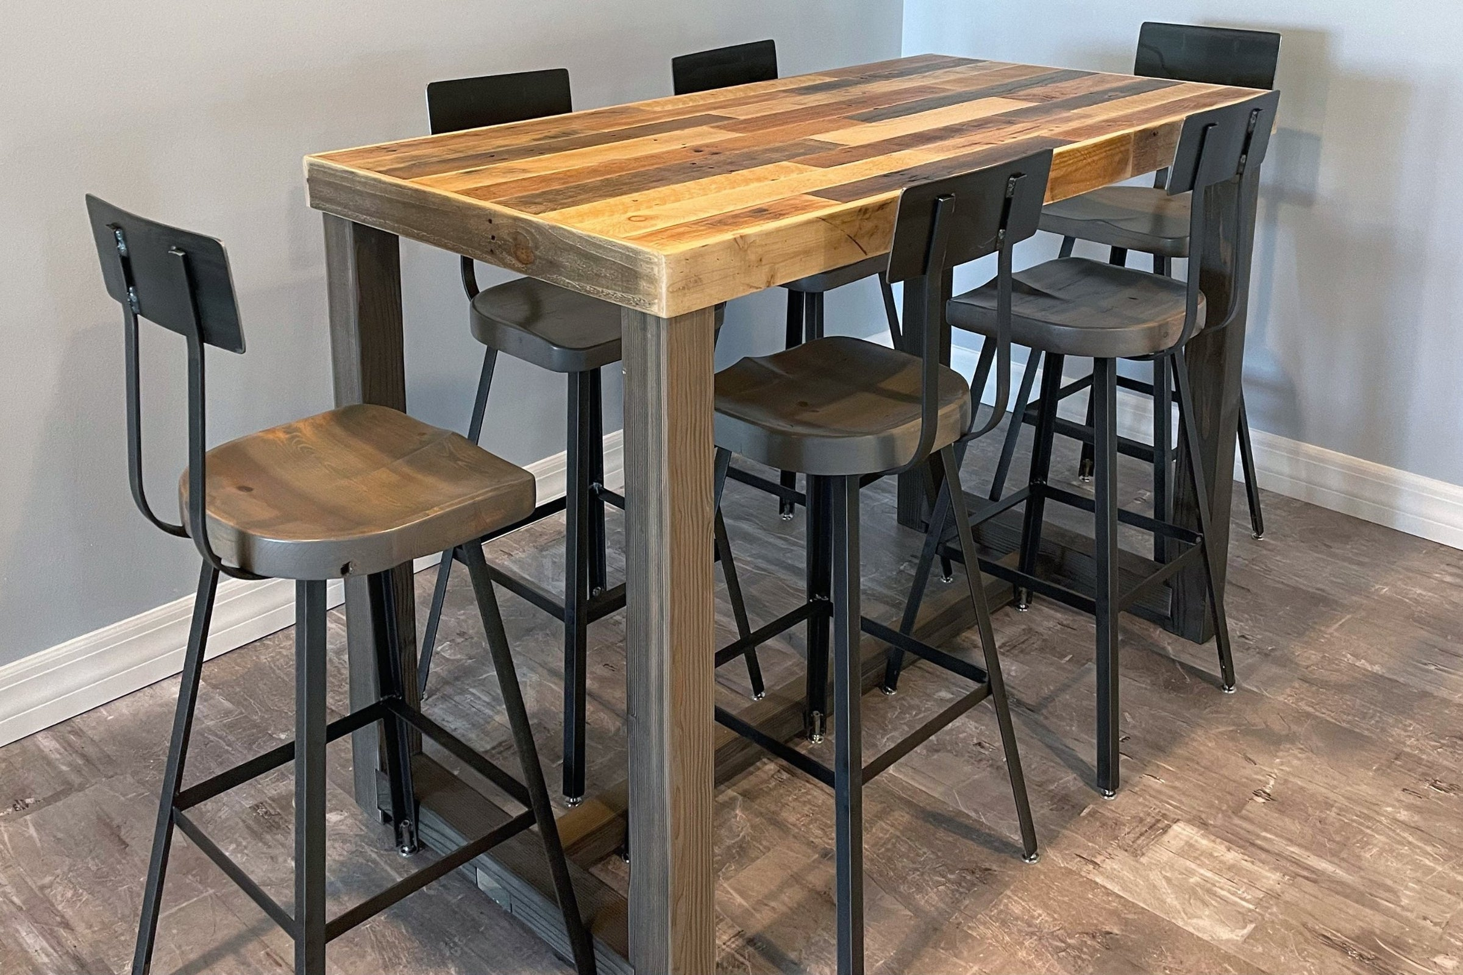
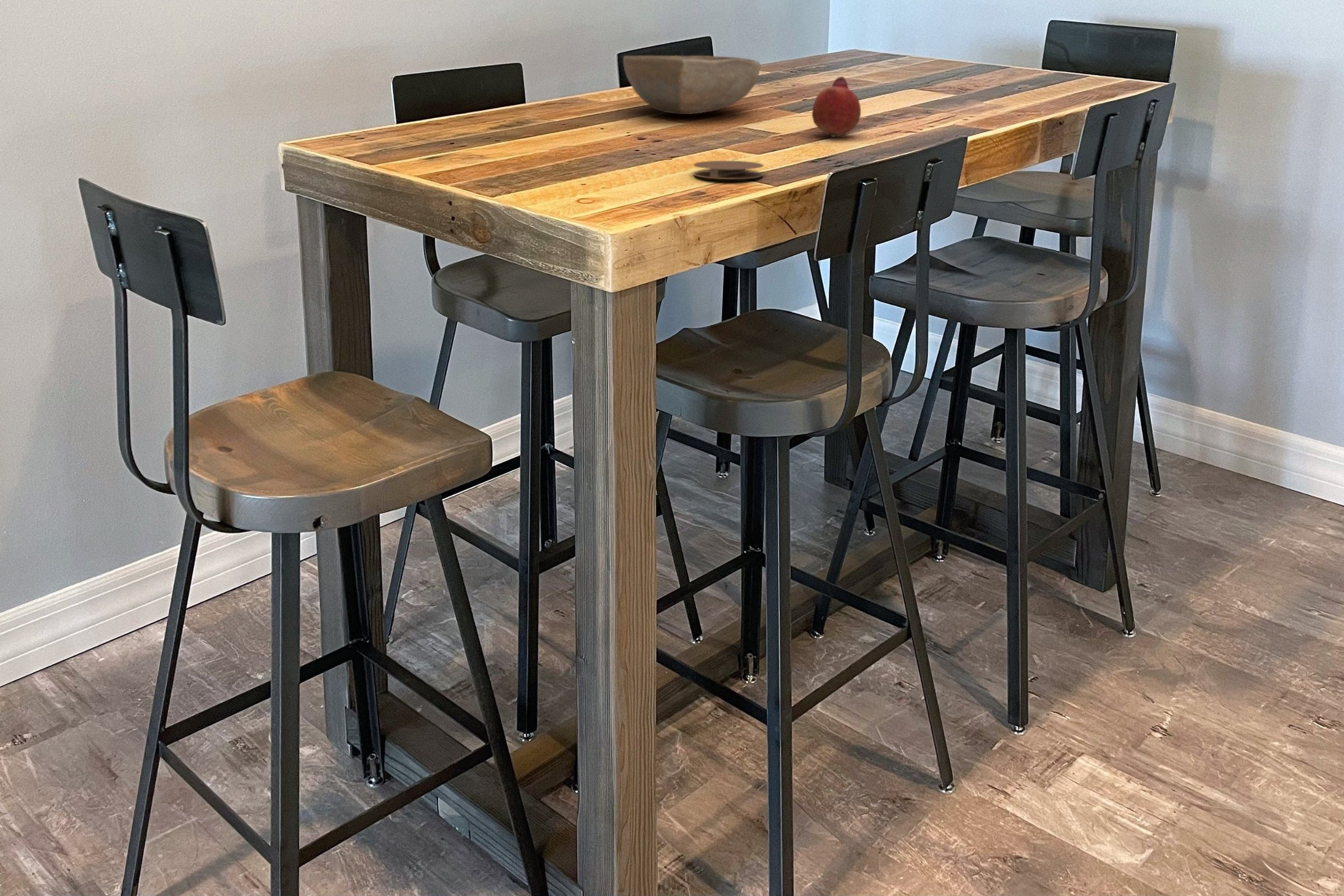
+ fruit (837, 106)
+ coaster (728, 170)
+ bowl (690, 85)
